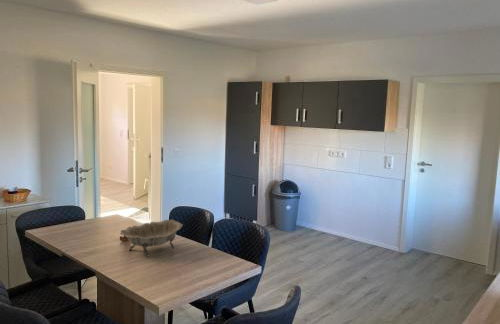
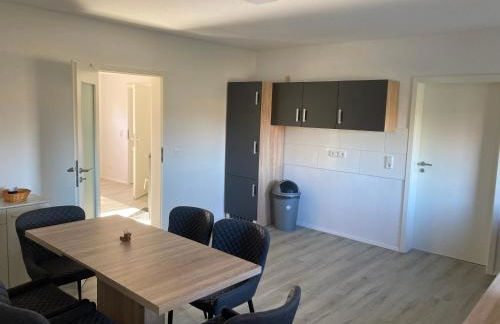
- decorative bowl (152, 238)
